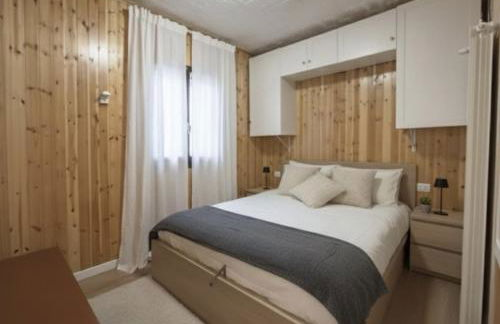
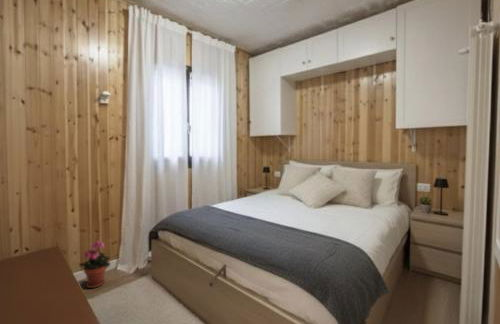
+ potted plant (95, 262)
